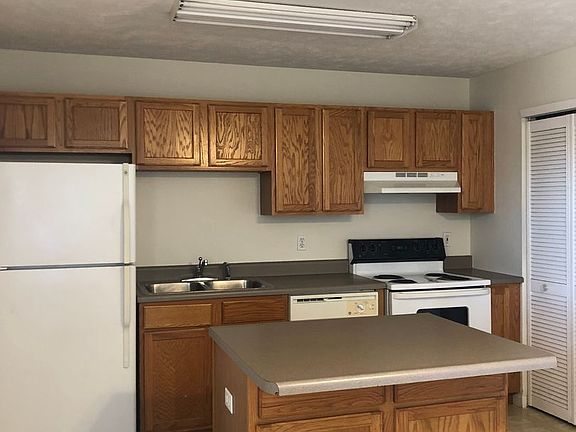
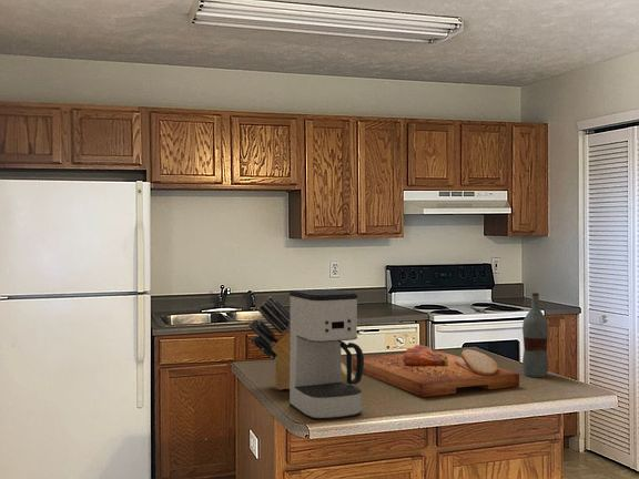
+ knife block (290, 342)
+ bottle (535, 334)
+ cutting board (430, 363)
+ coffee maker (331, 350)
